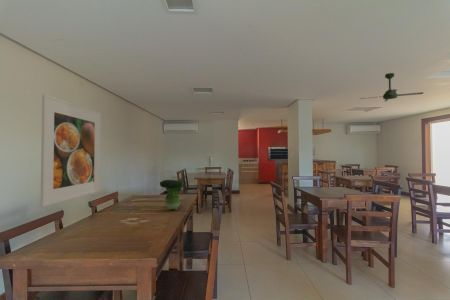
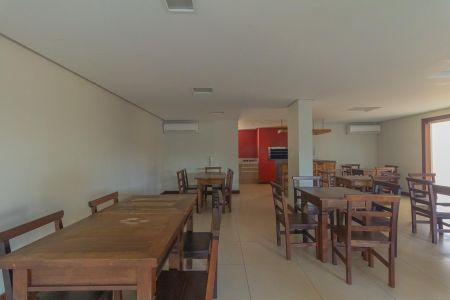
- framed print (76, 151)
- ceiling fan (389, 86)
- toy figurine (172, 194)
